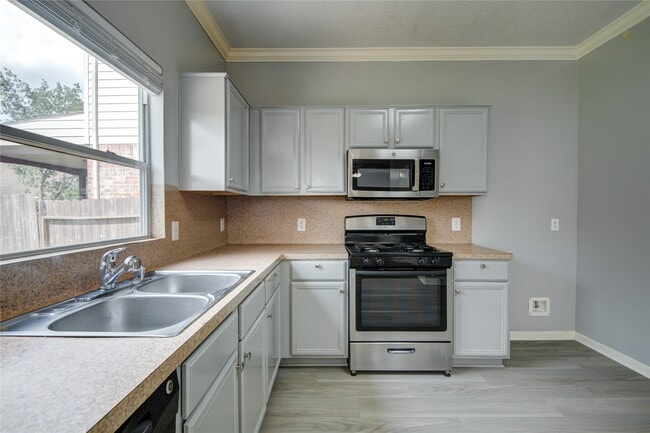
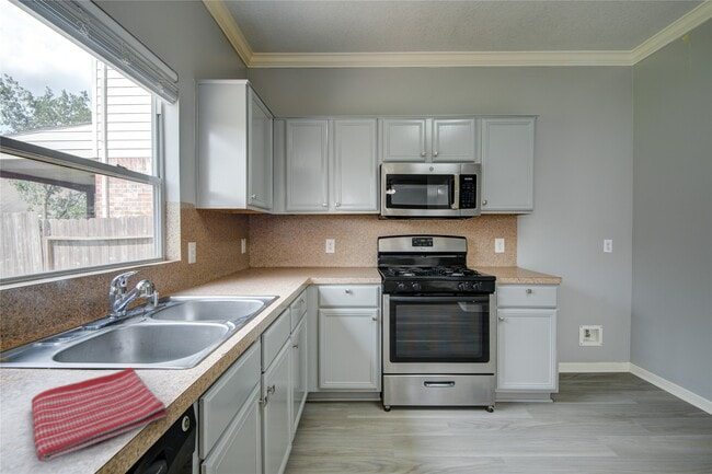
+ dish towel (97, 404)
